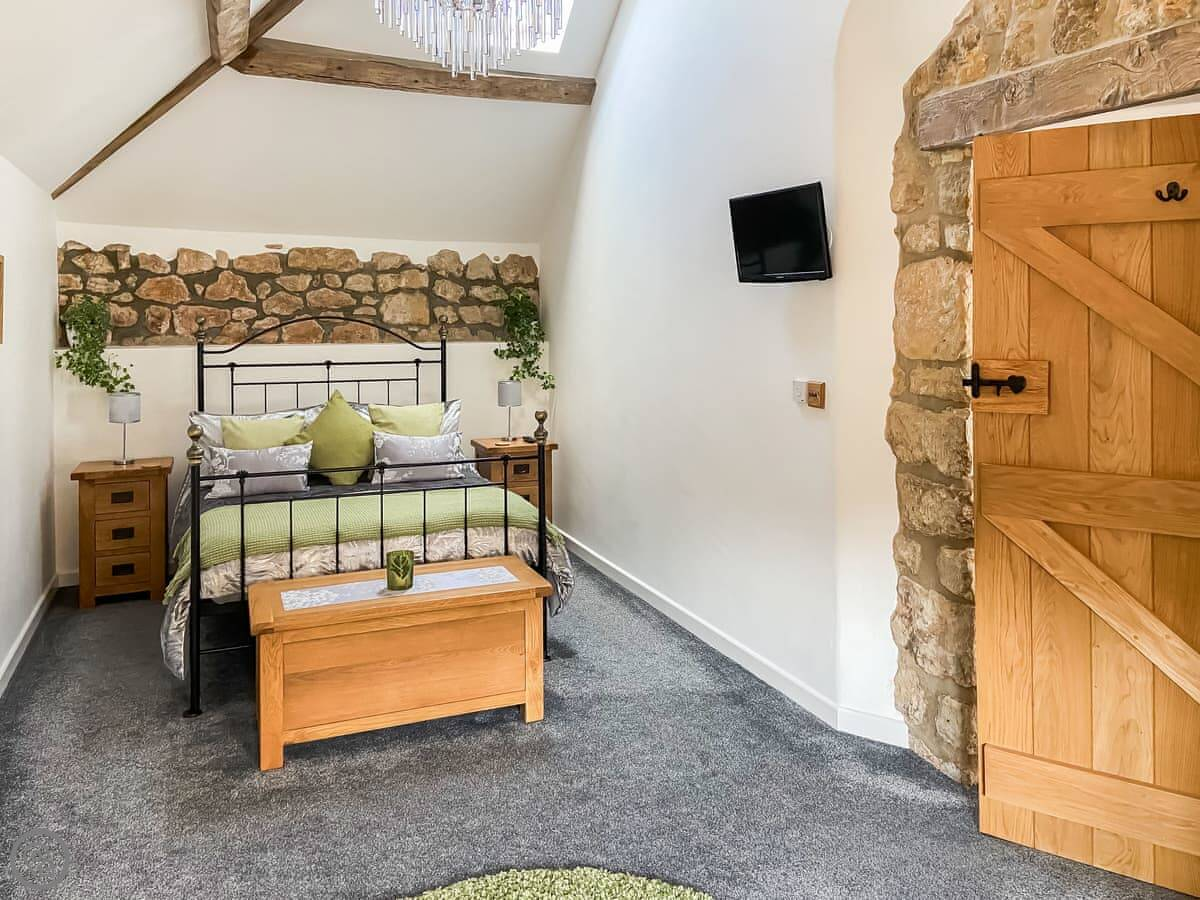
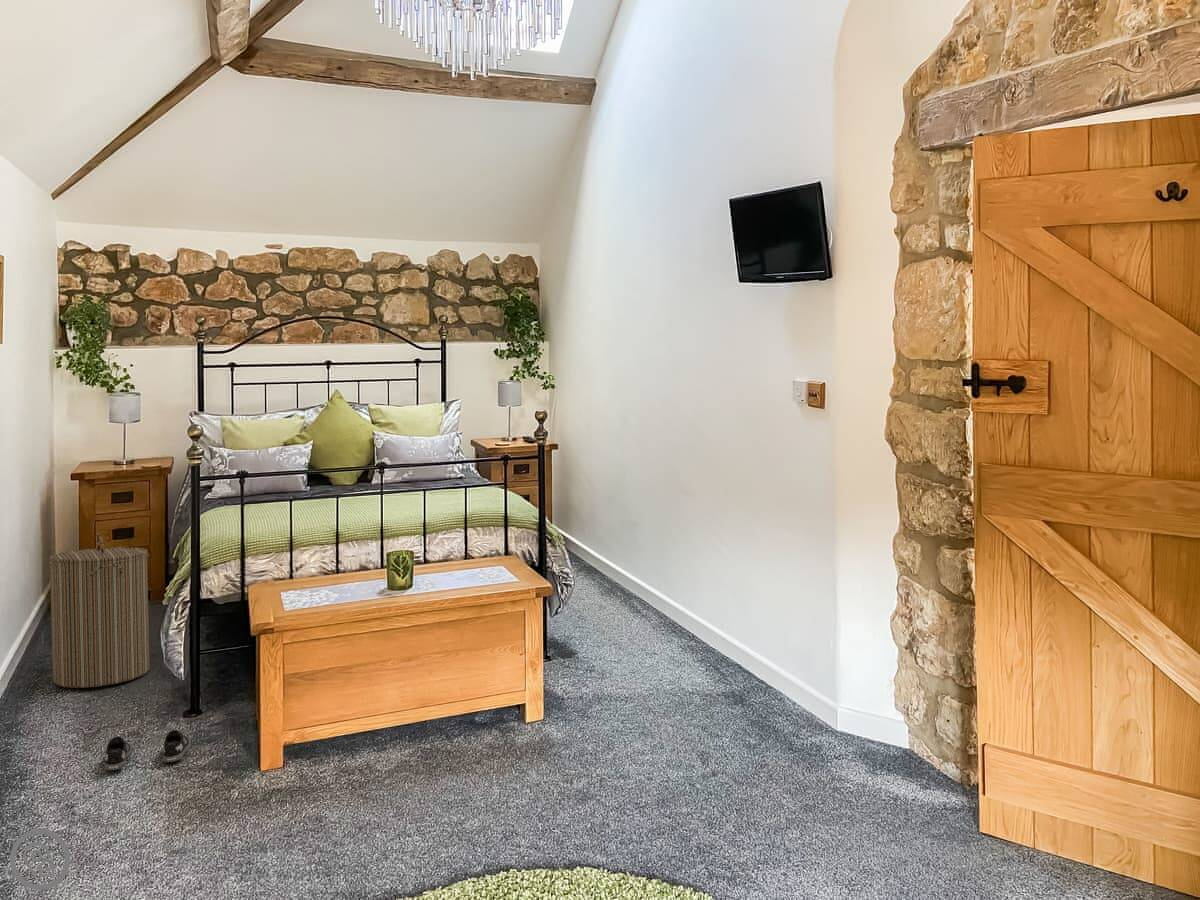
+ laundry hamper (100, 604)
+ shoe (131, 749)
